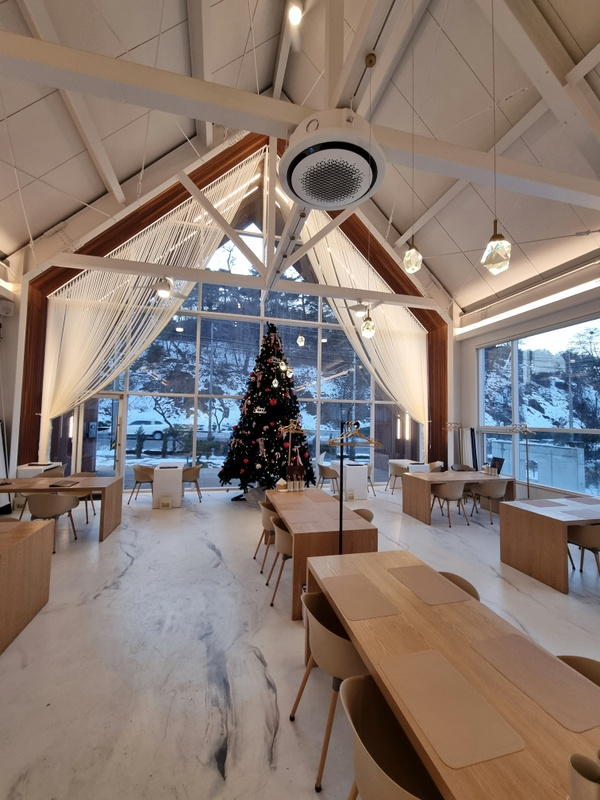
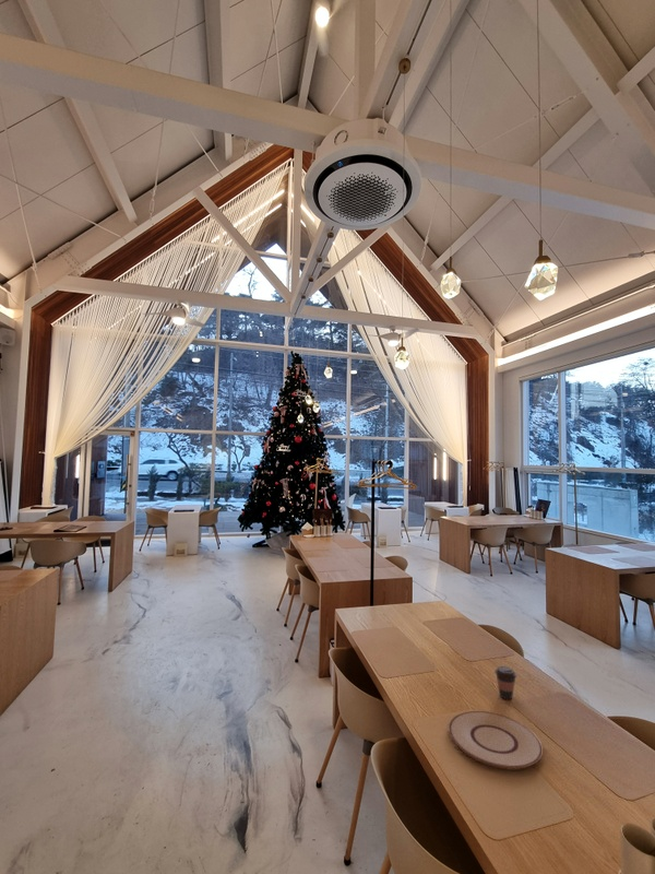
+ plate (493, 739)
+ coffee cup (505, 683)
